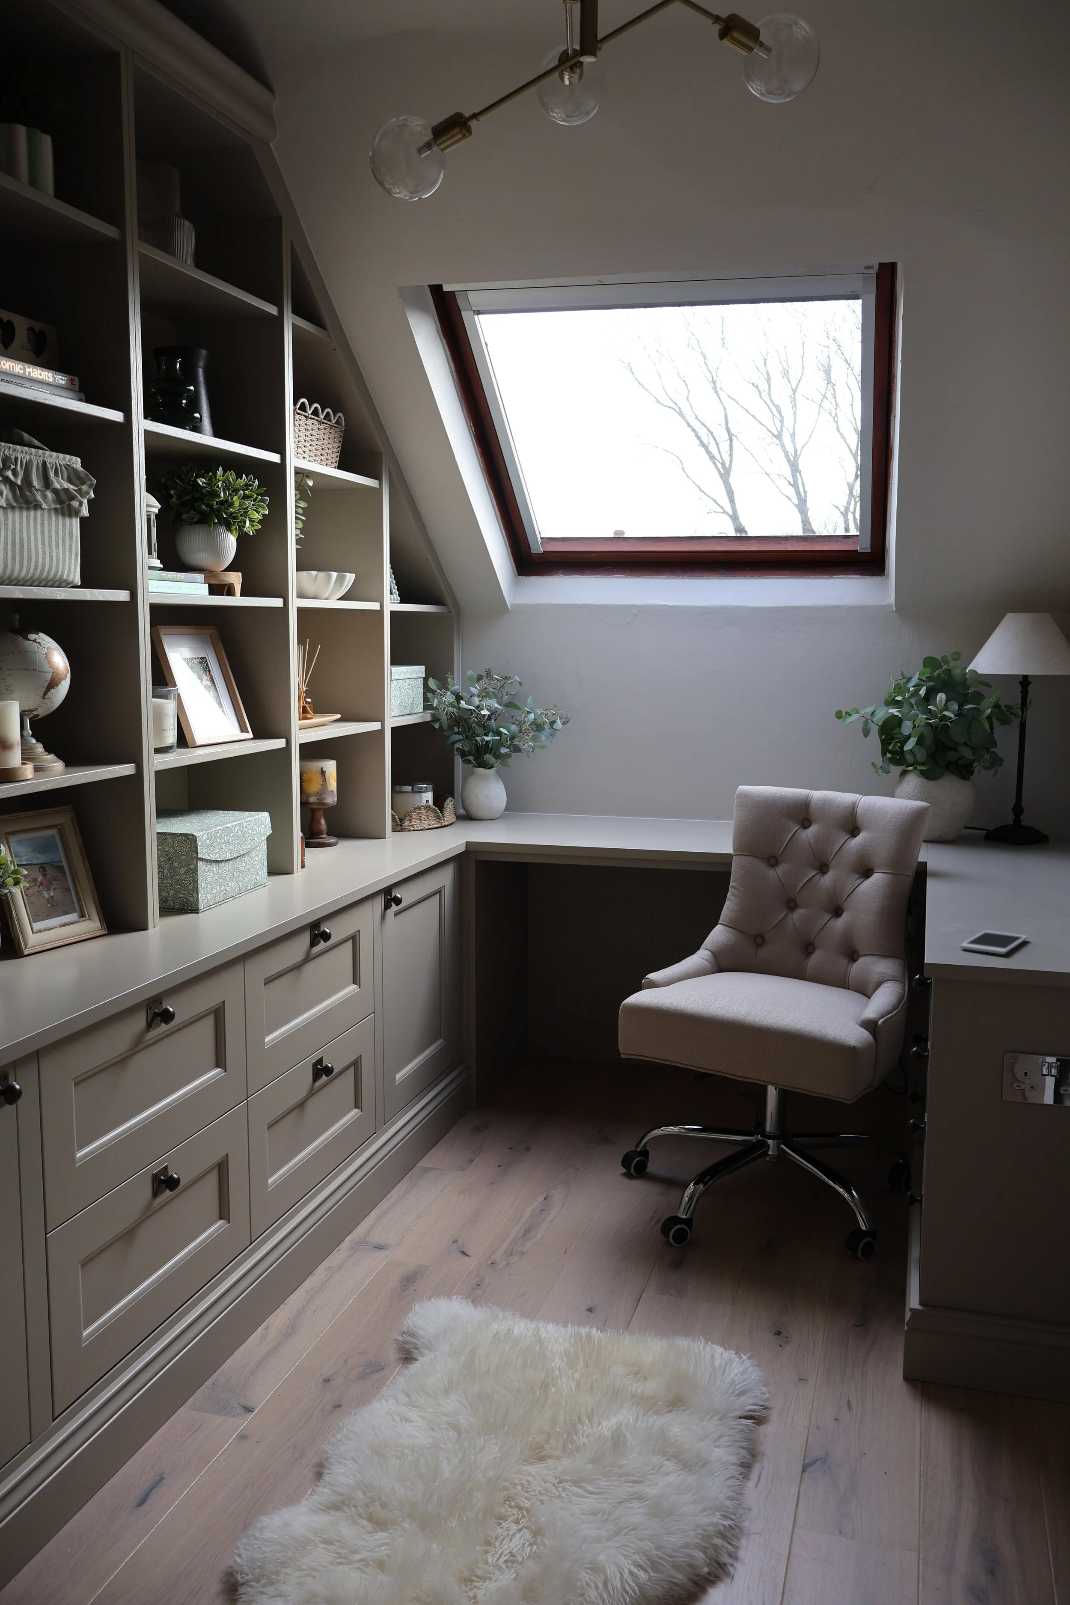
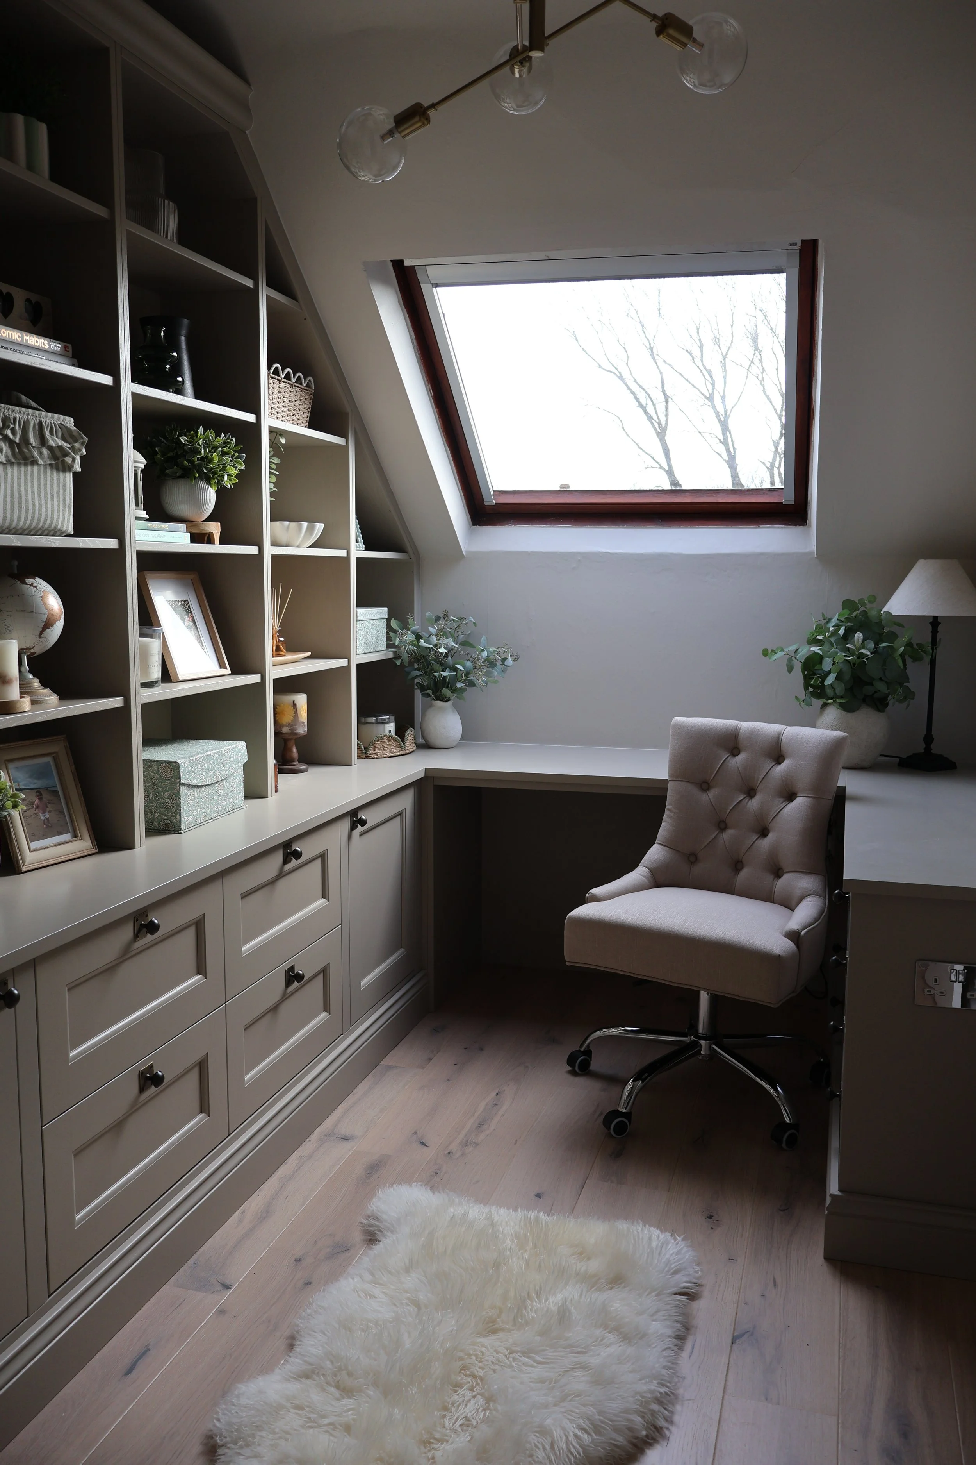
- cell phone (994, 942)
